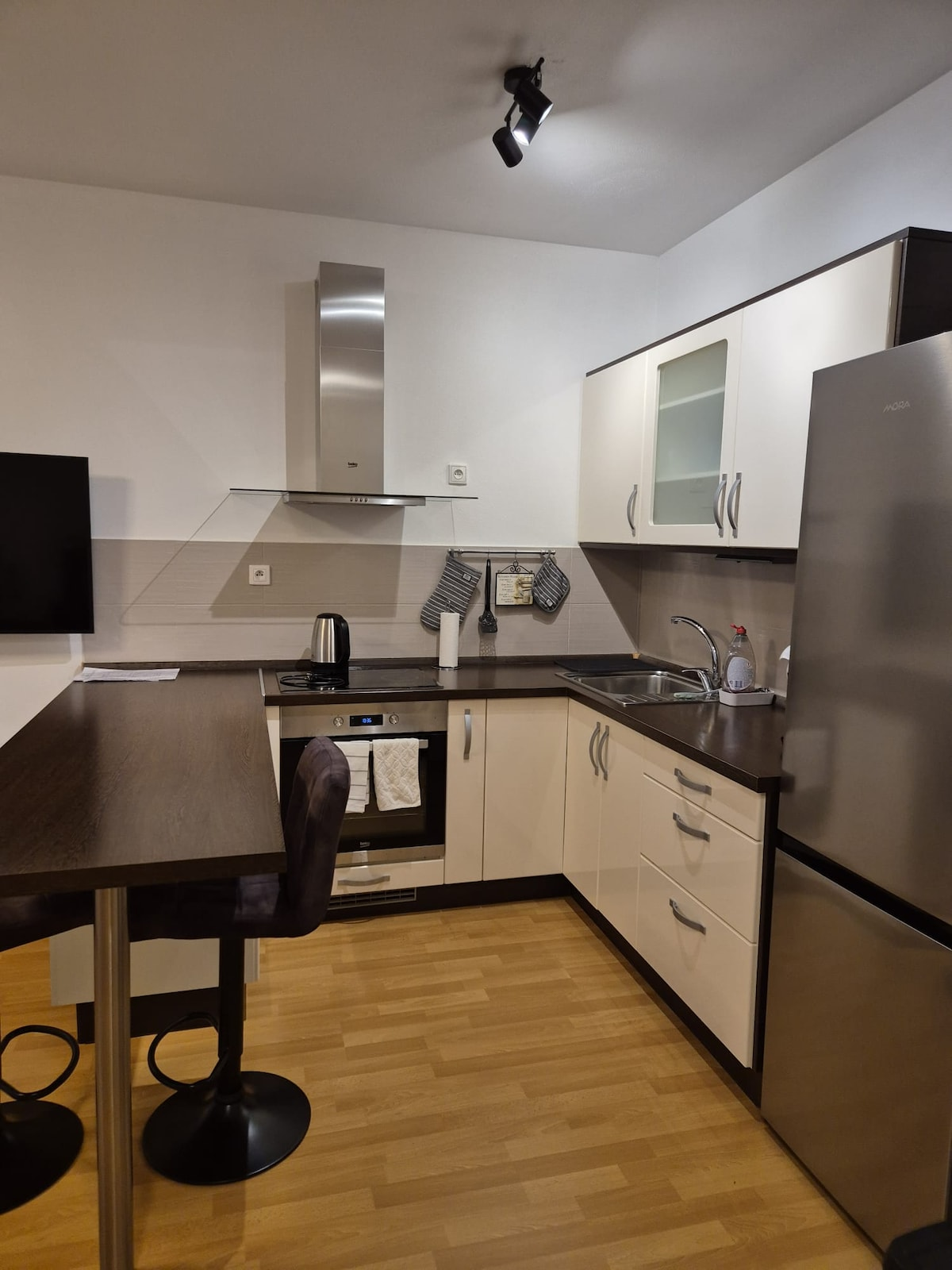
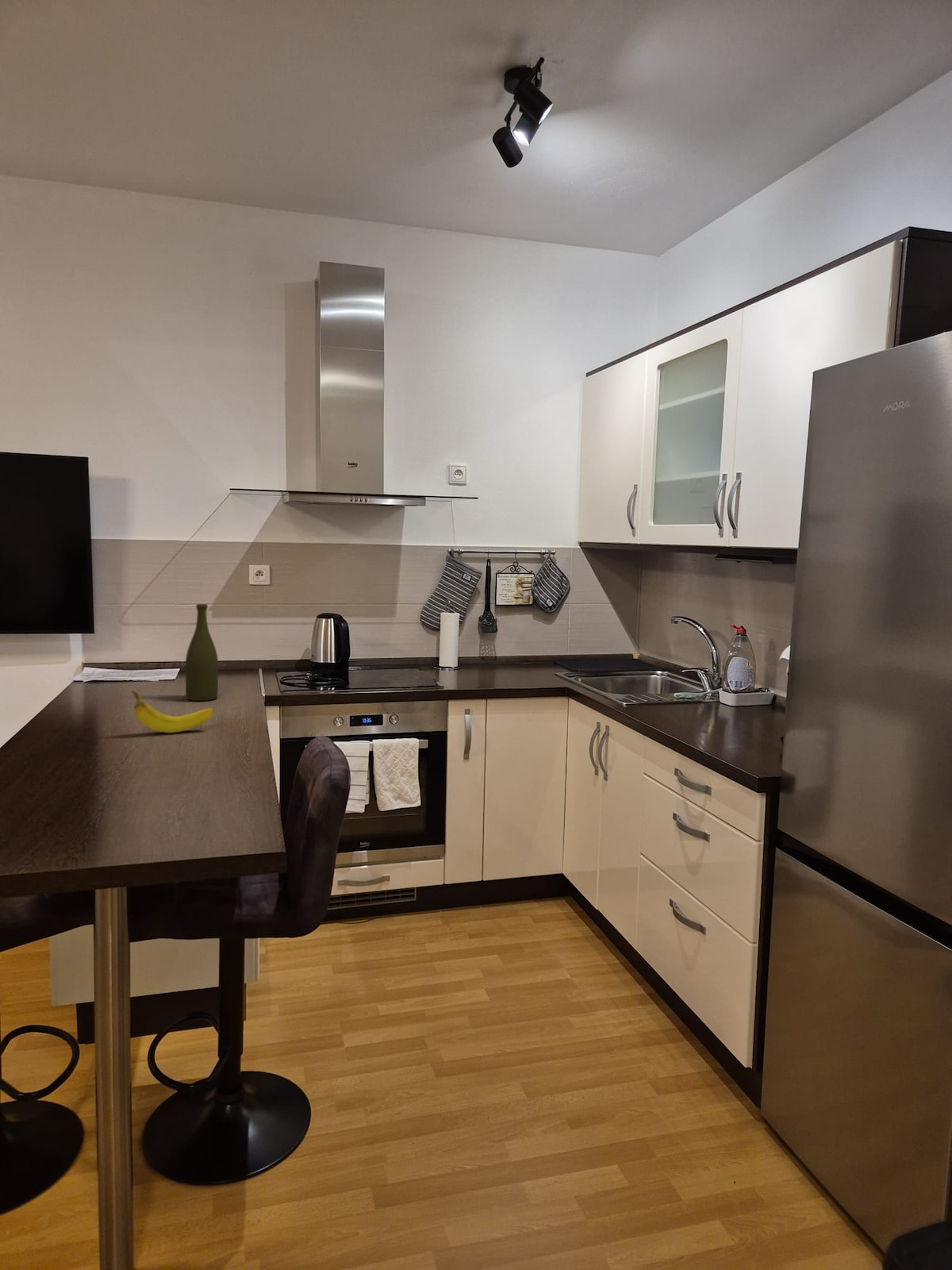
+ bottle (202, 651)
+ fruit (173, 716)
